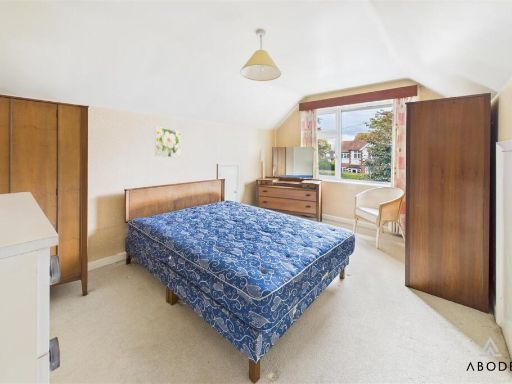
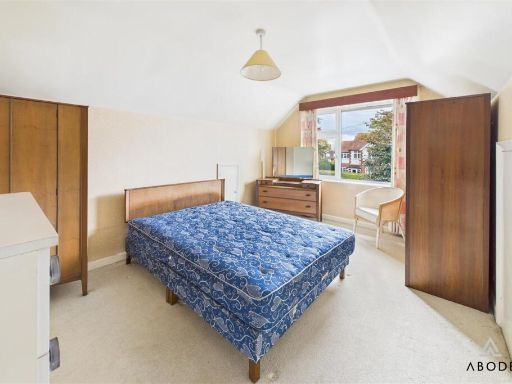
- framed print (168, 143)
